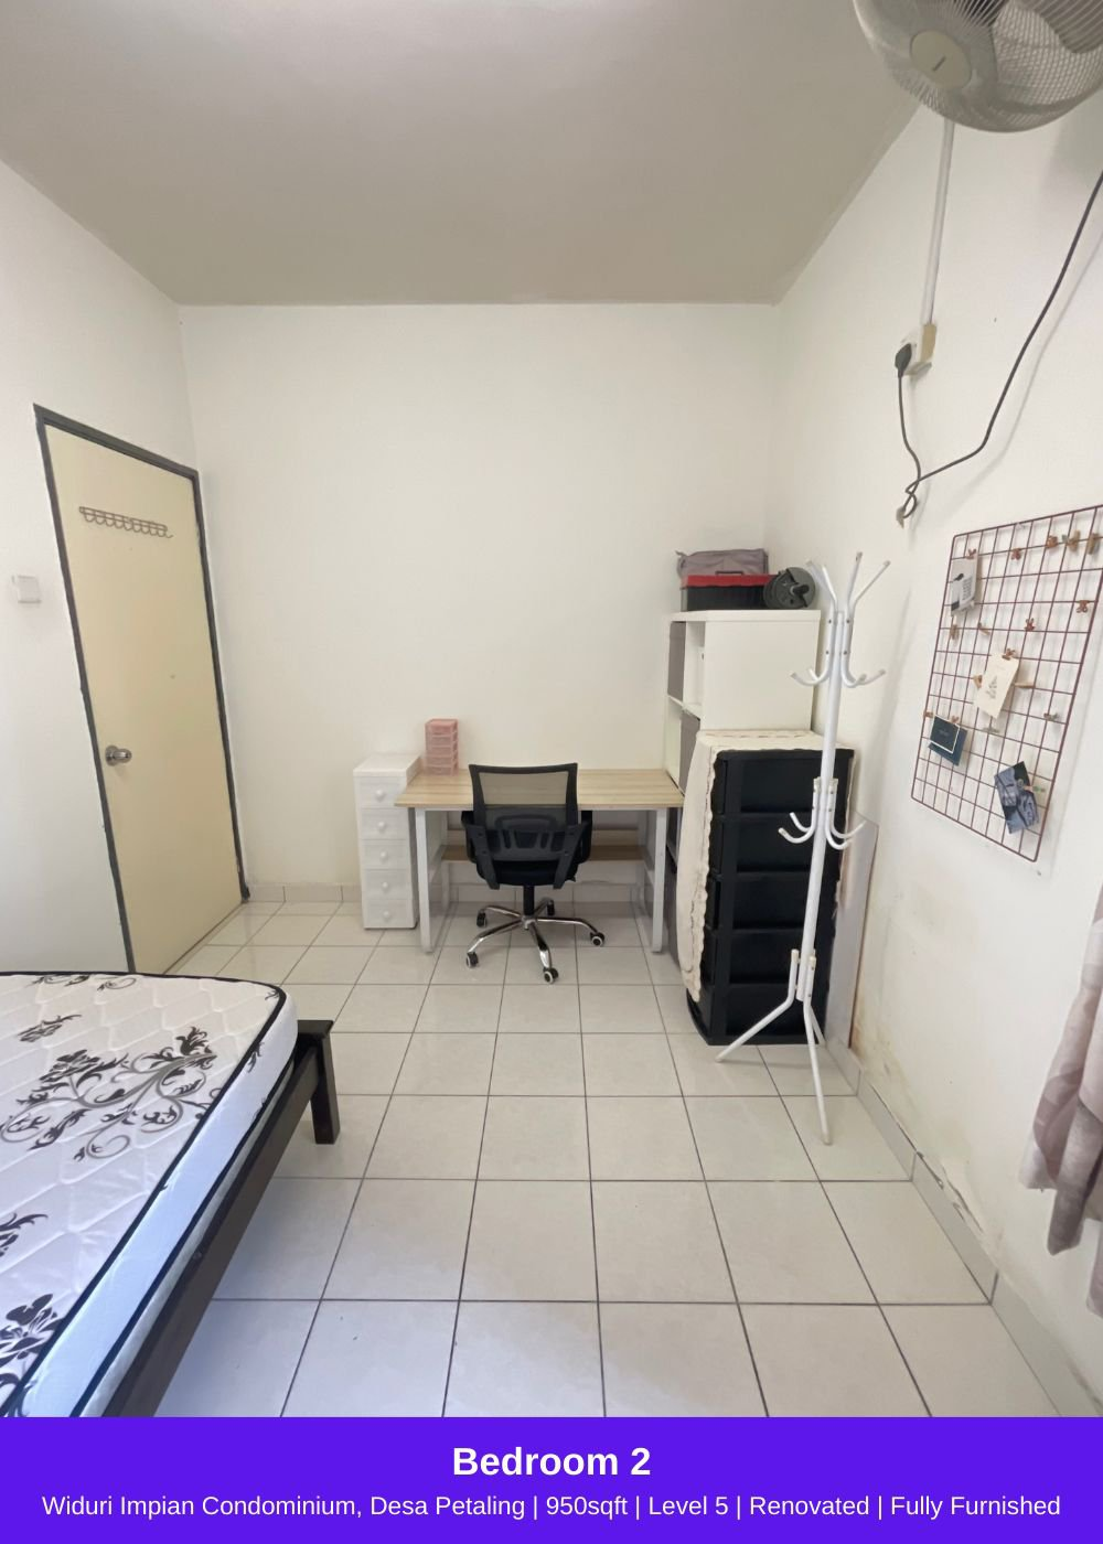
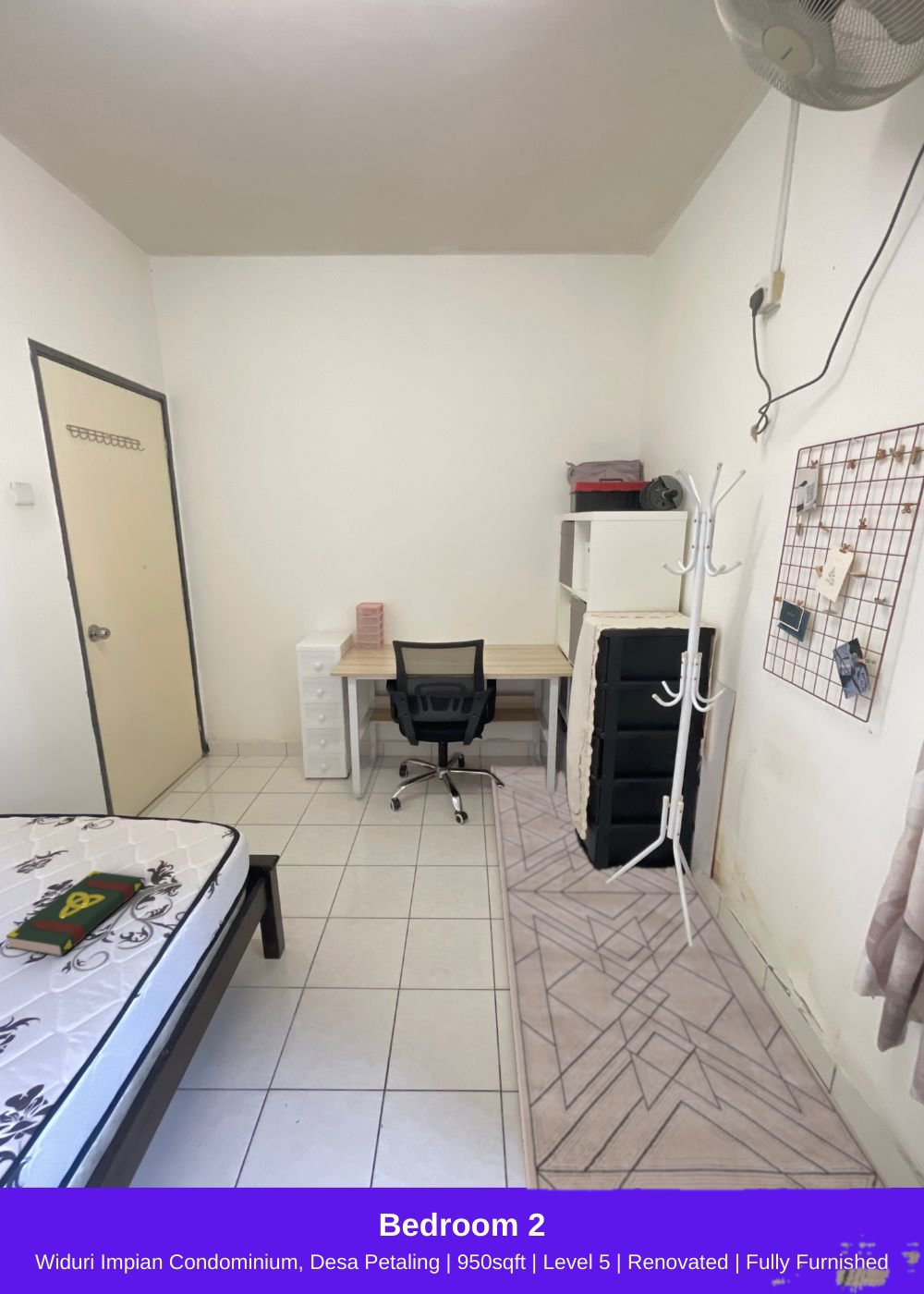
+ rug (602, 894)
+ book (79, 909)
